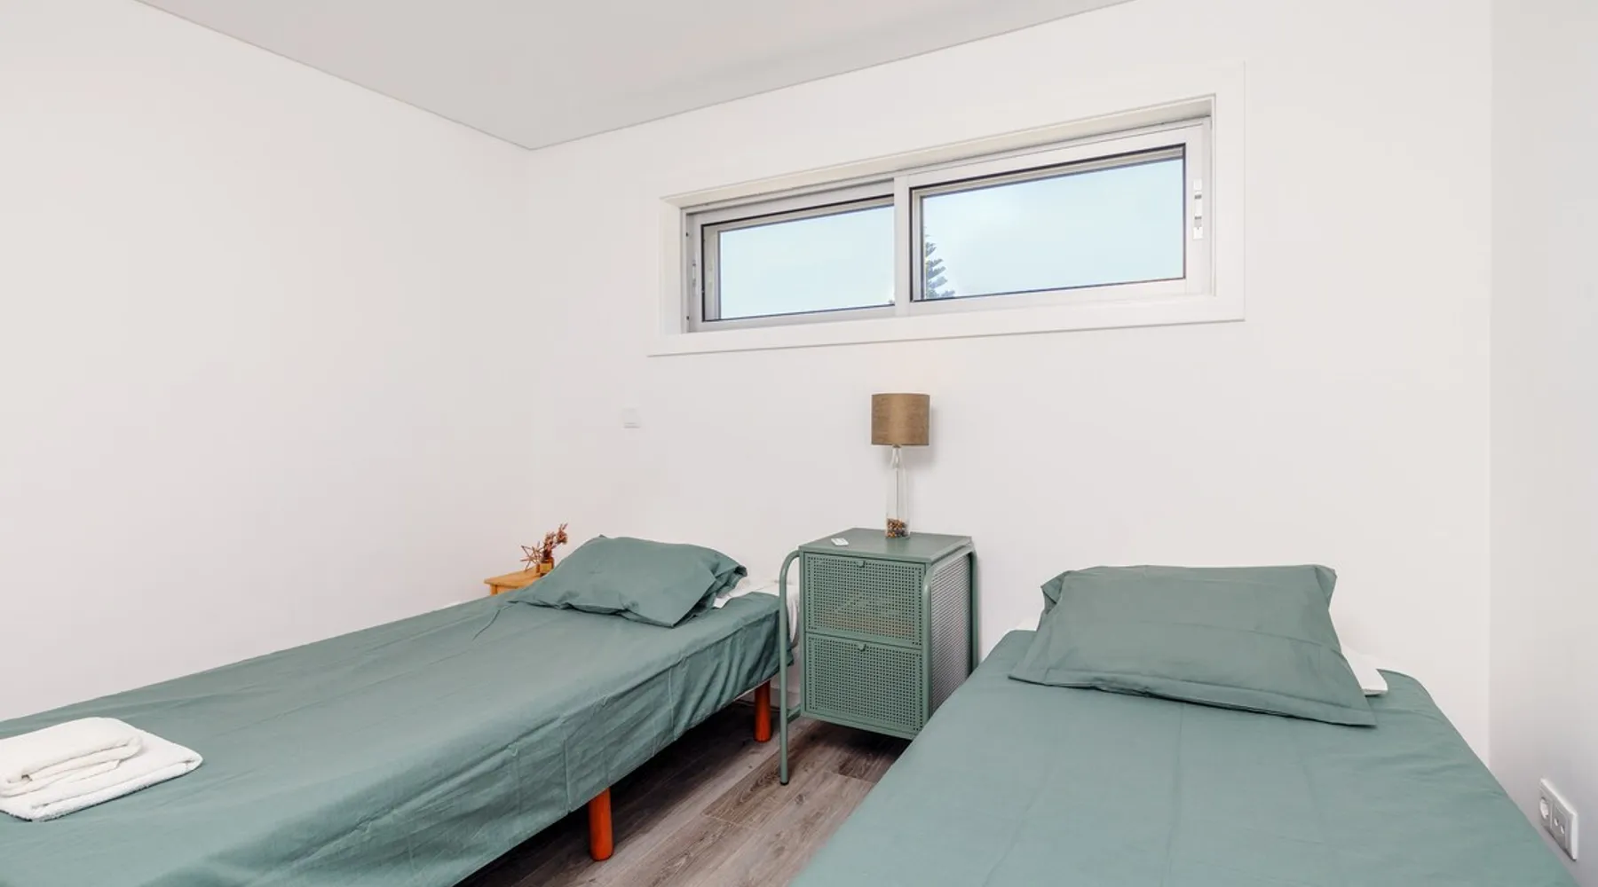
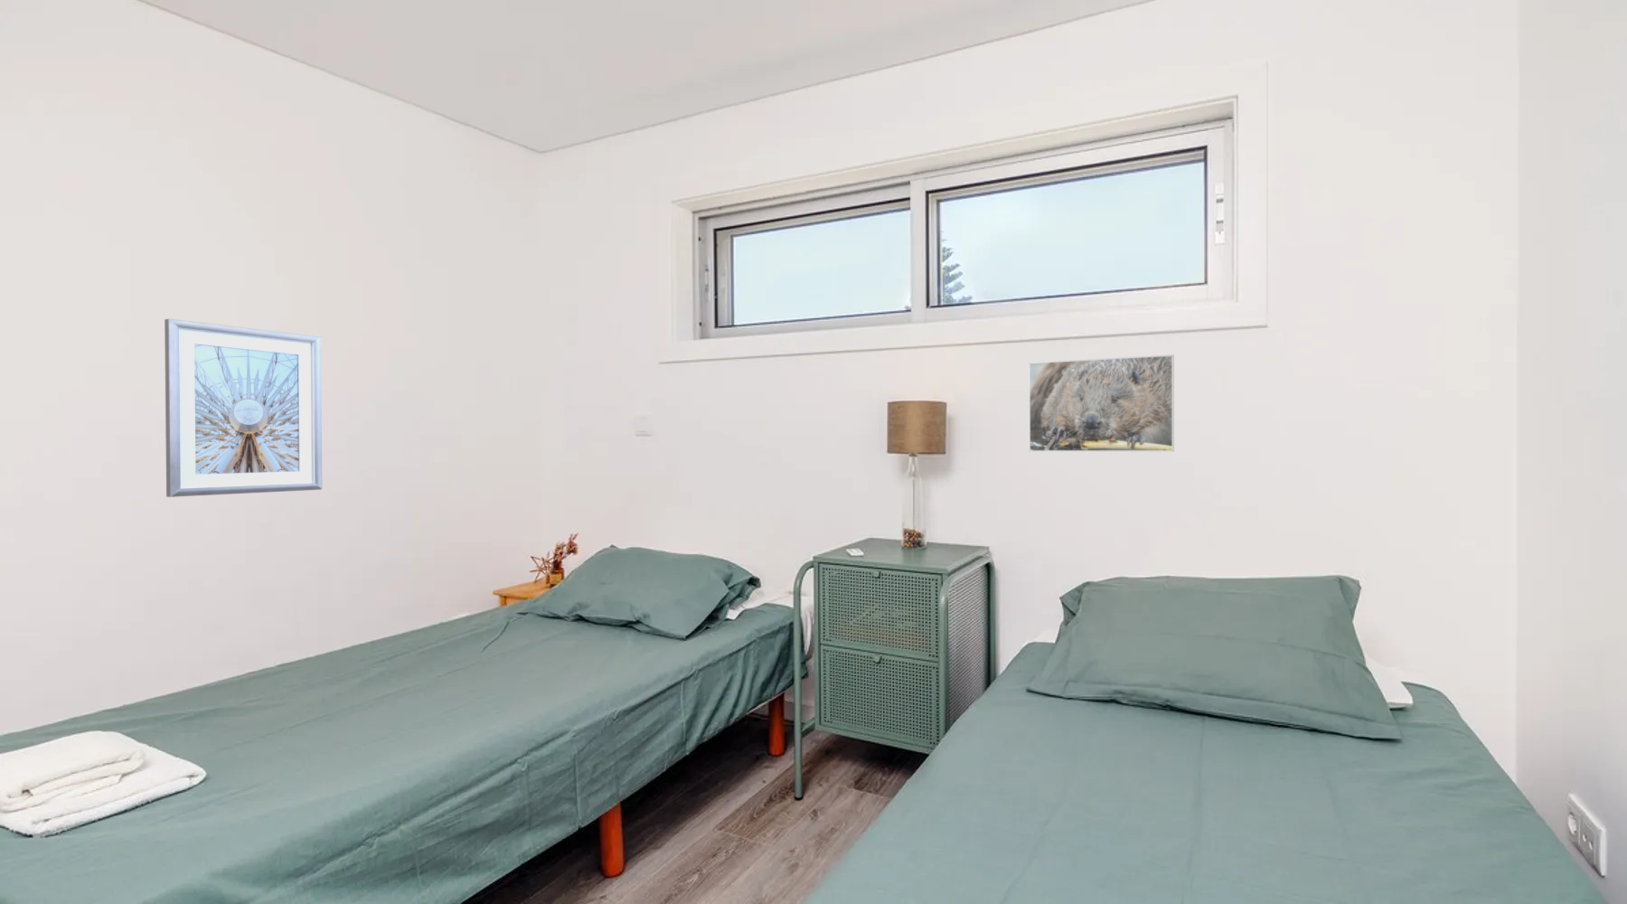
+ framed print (1098, 405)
+ picture frame (248, 411)
